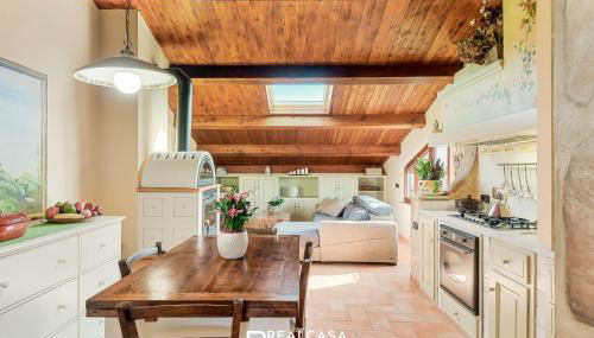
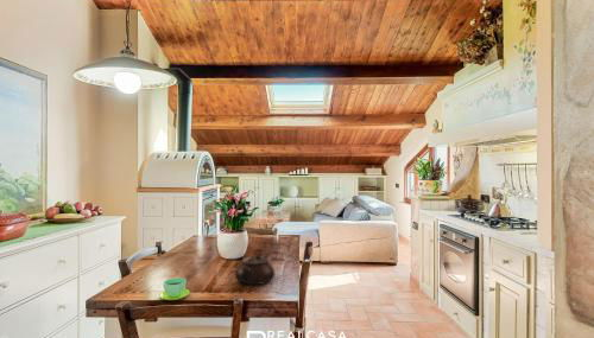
+ cup (175, 288)
+ teapot (255, 267)
